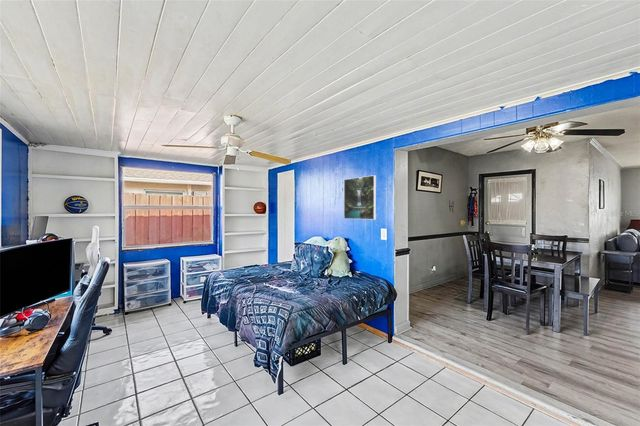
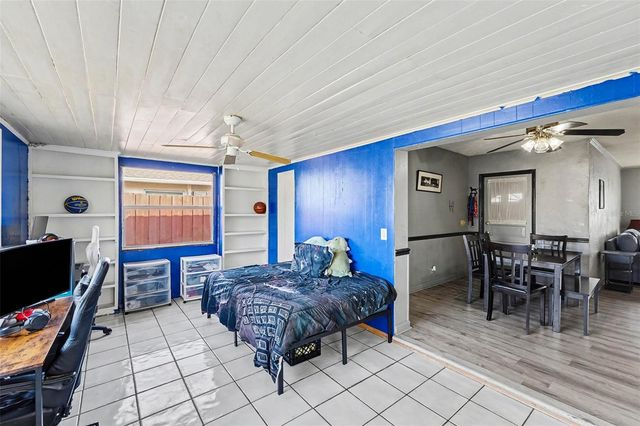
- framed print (358, 198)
